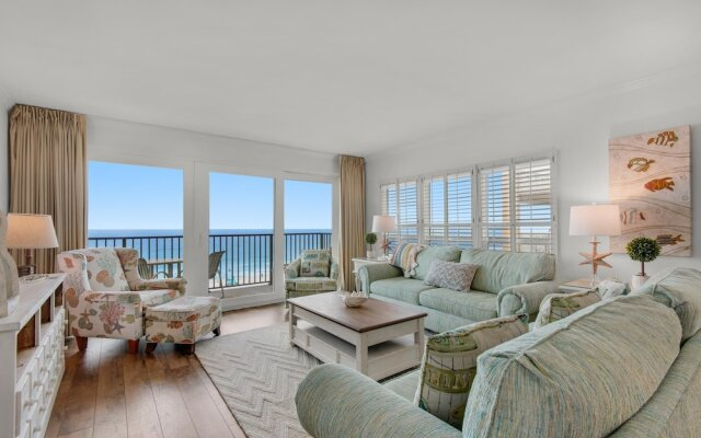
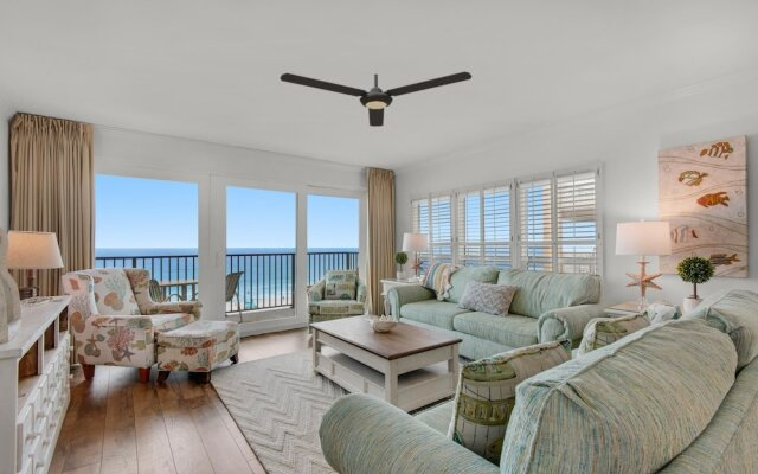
+ ceiling fan (375, 98)
